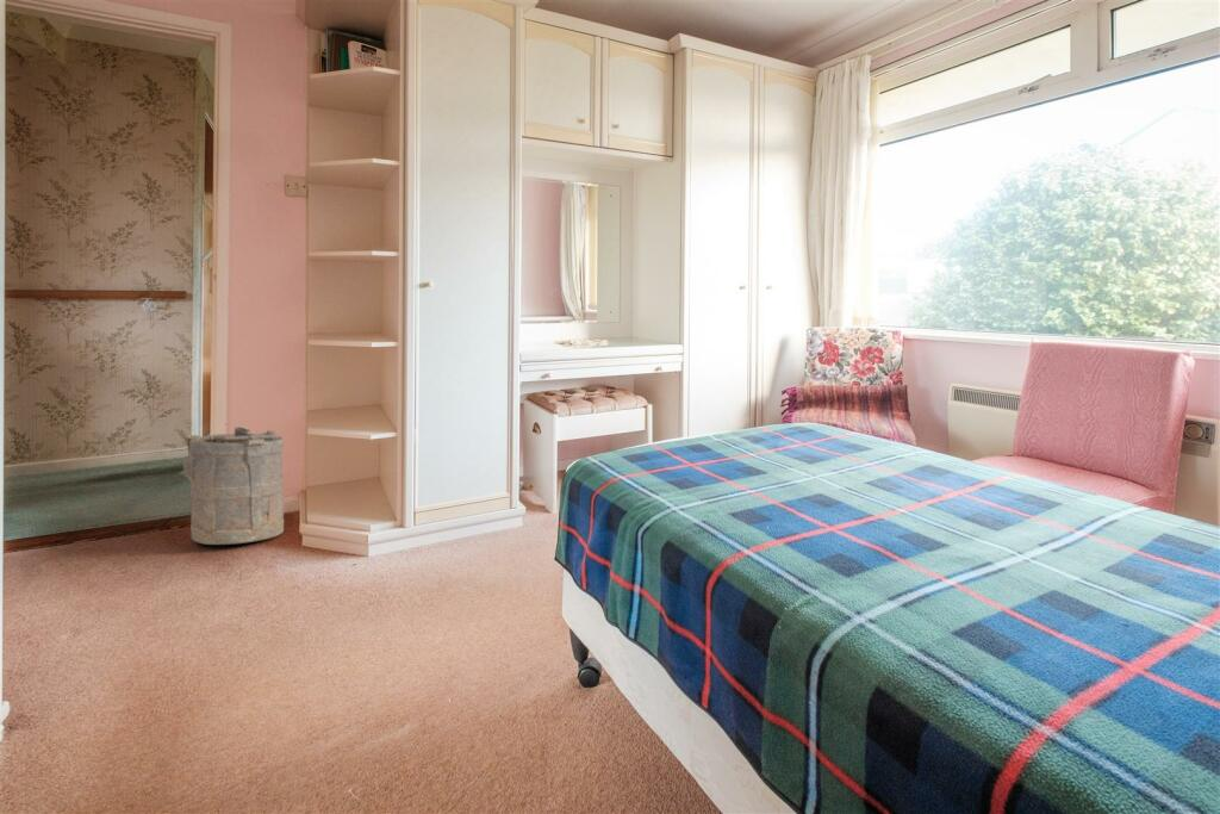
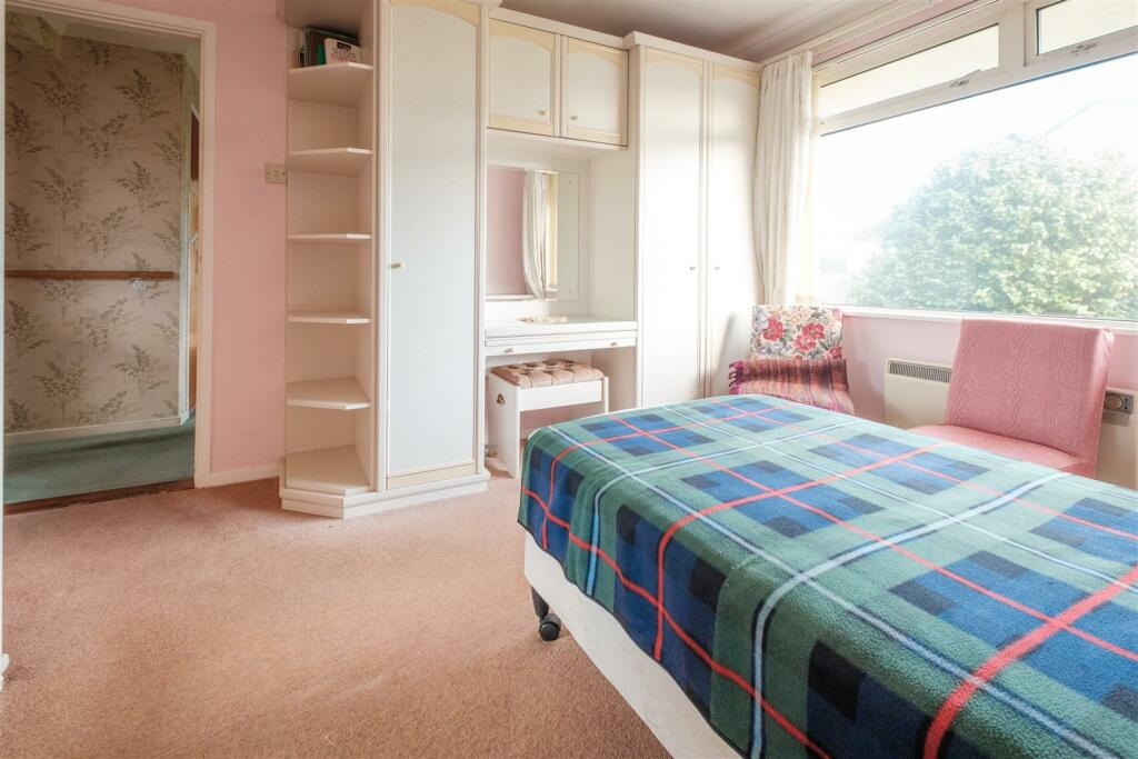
- laundry hamper (234, 481)
